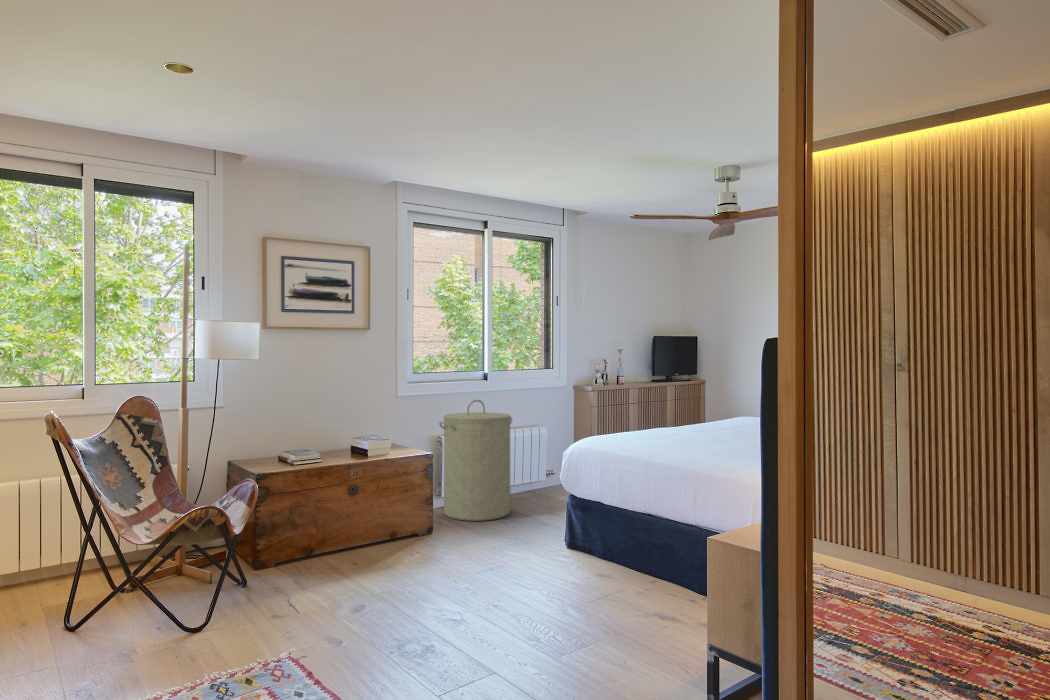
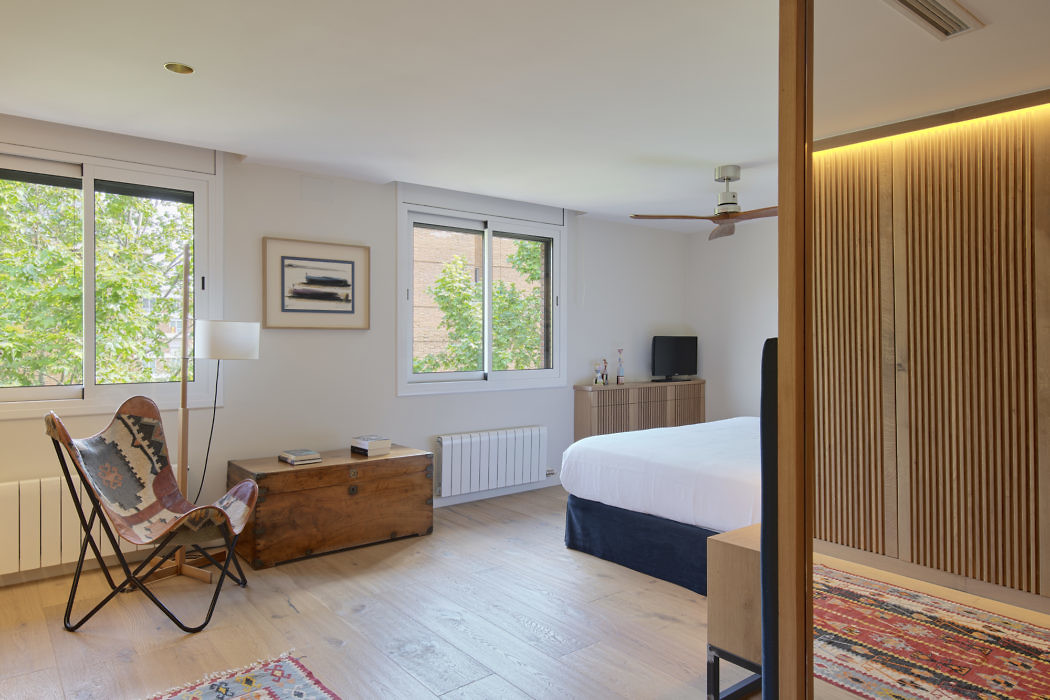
- laundry hamper (477, 456)
